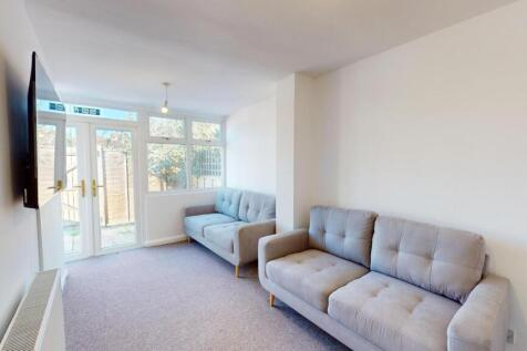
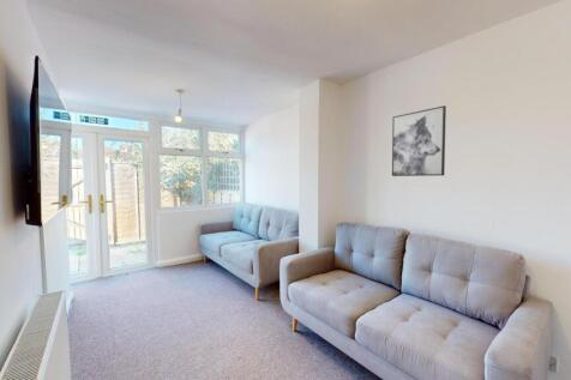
+ wall art (416, 144)
